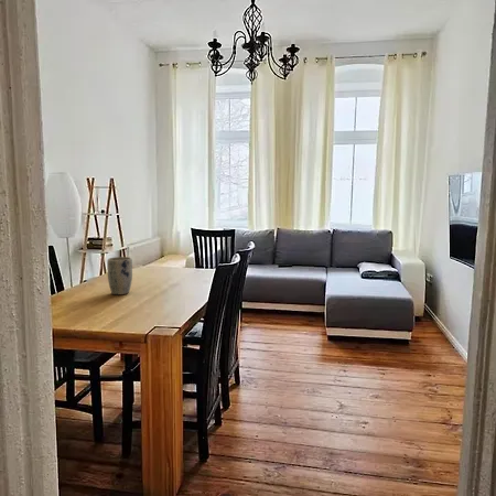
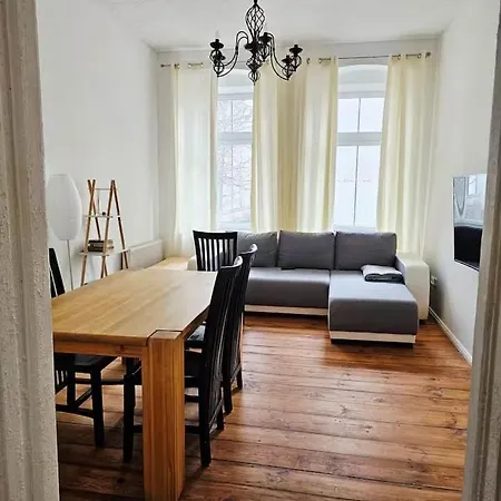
- plant pot (119, 276)
